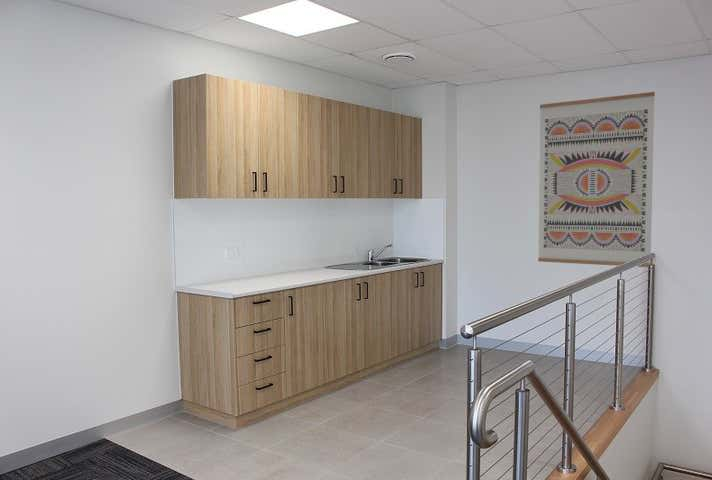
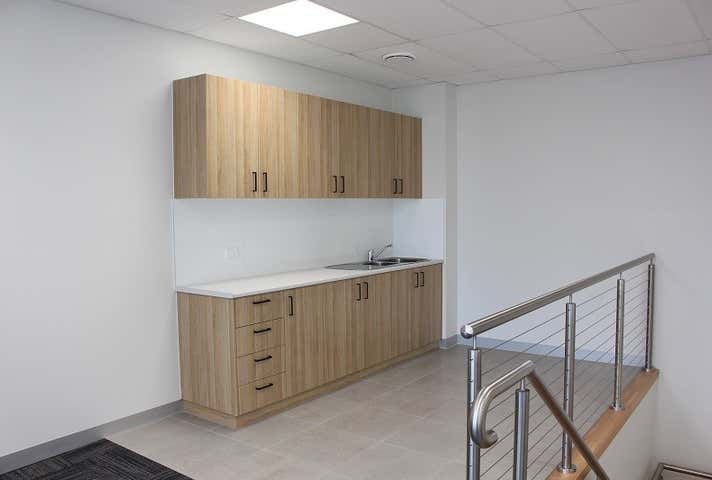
- wall art (592, 182)
